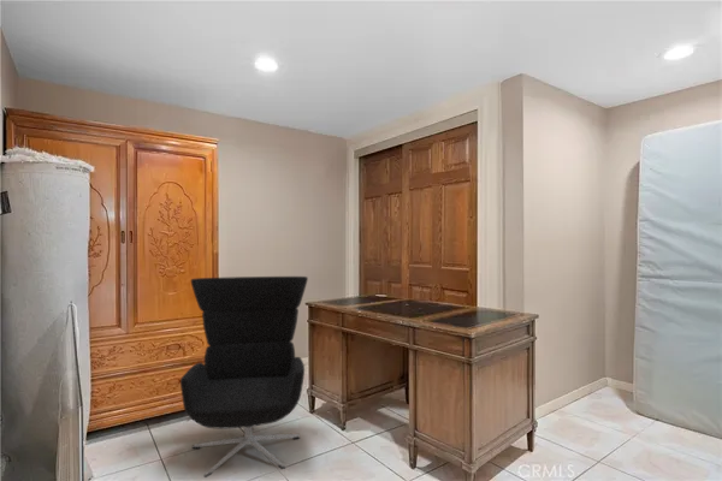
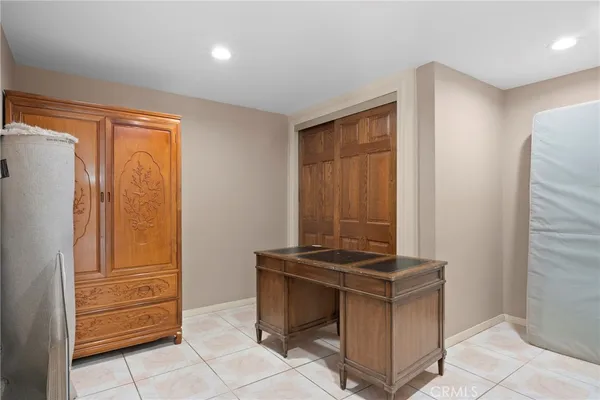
- office chair (248, 364)
